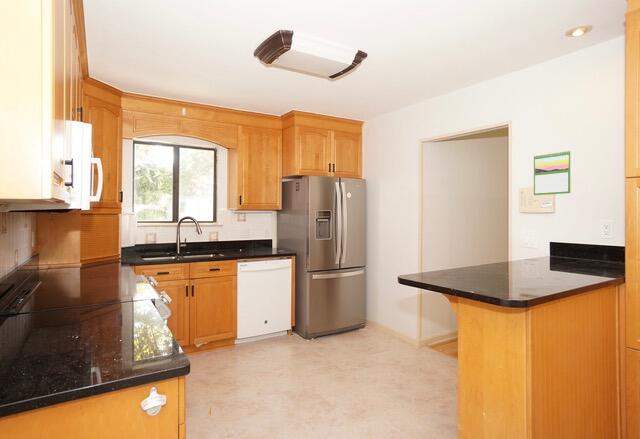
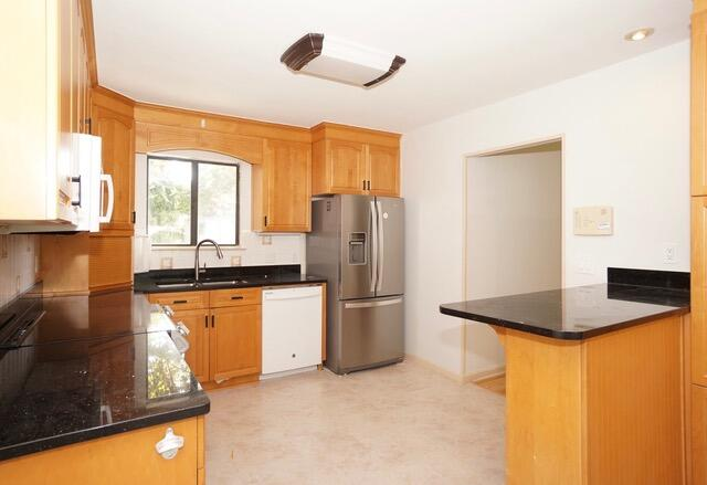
- calendar (551, 173)
